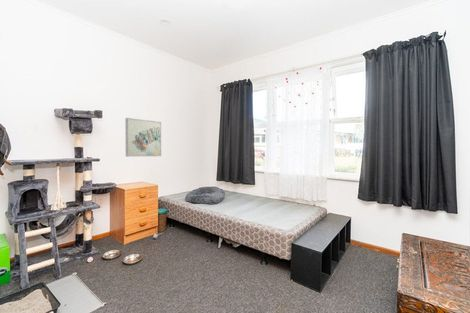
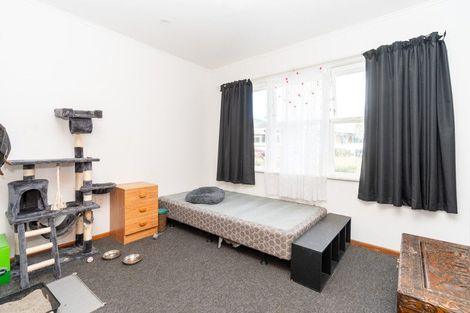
- wall art (144, 138)
